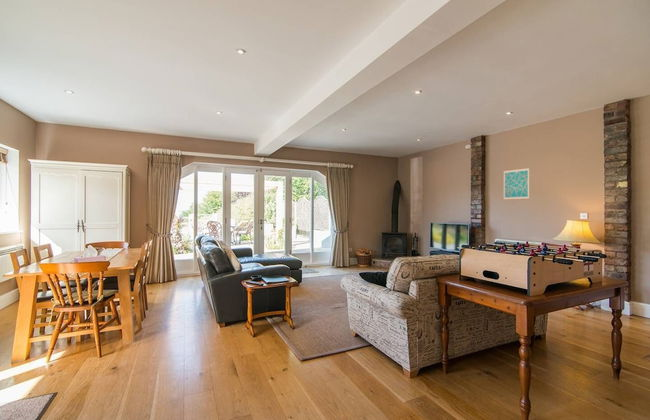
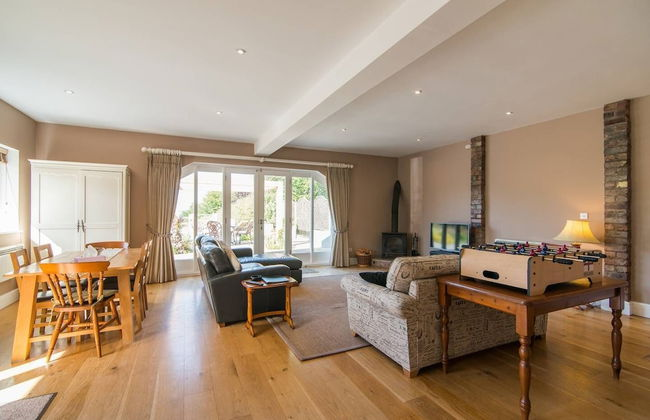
- wall art (515, 184)
